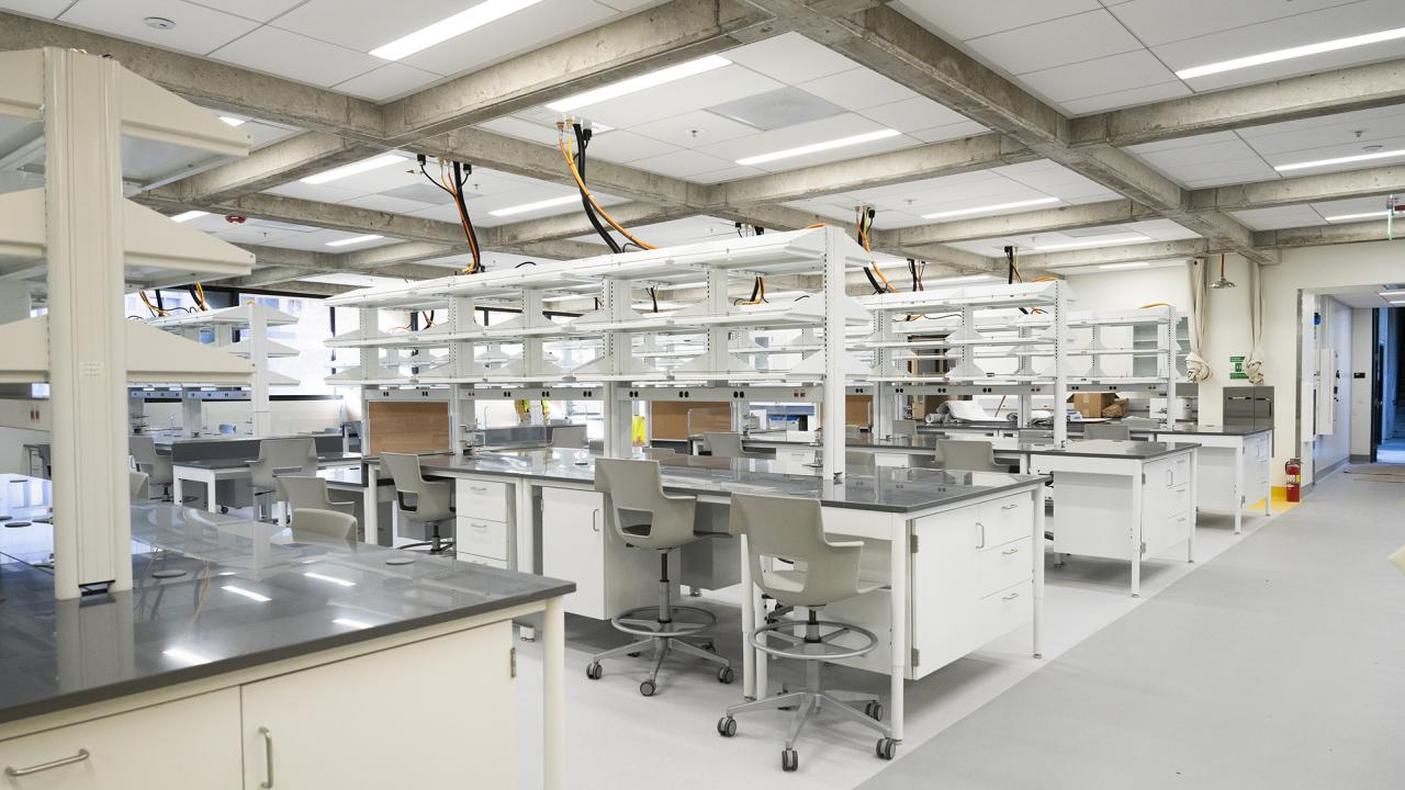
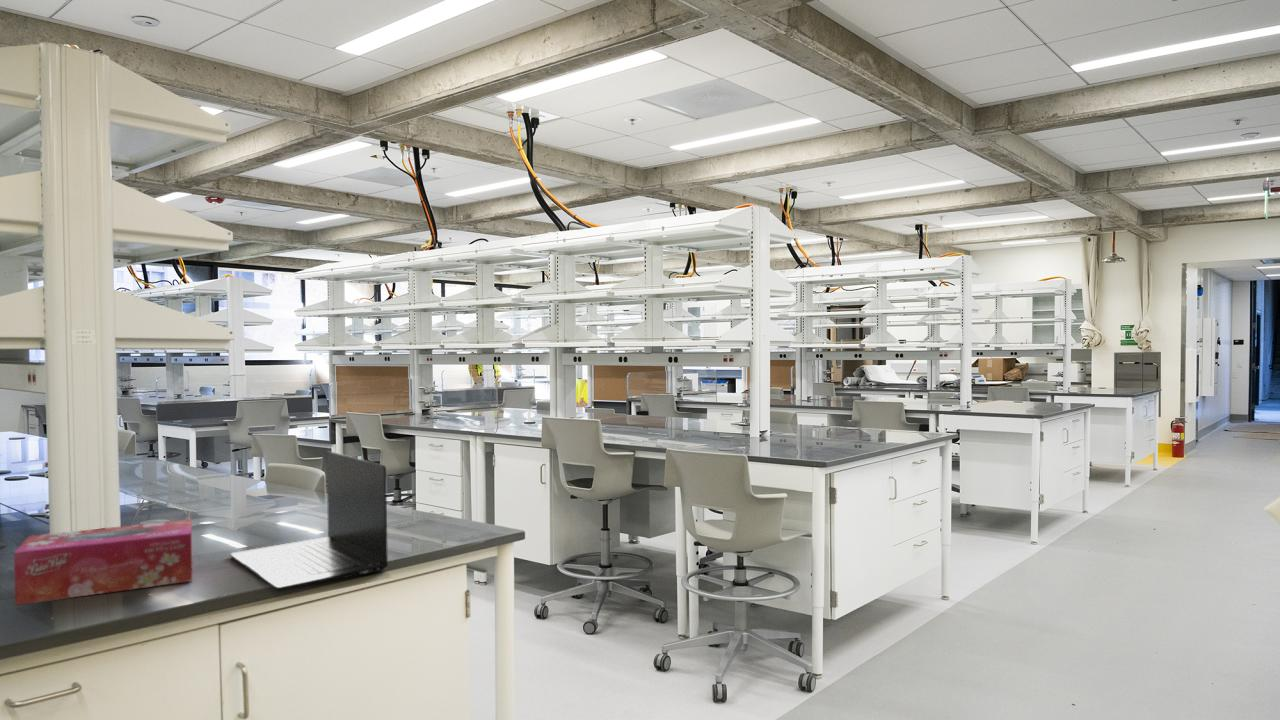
+ tissue box (110, 558)
+ laptop (328, 513)
